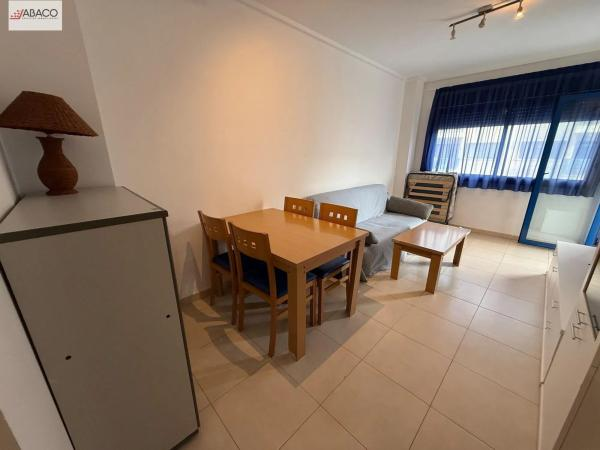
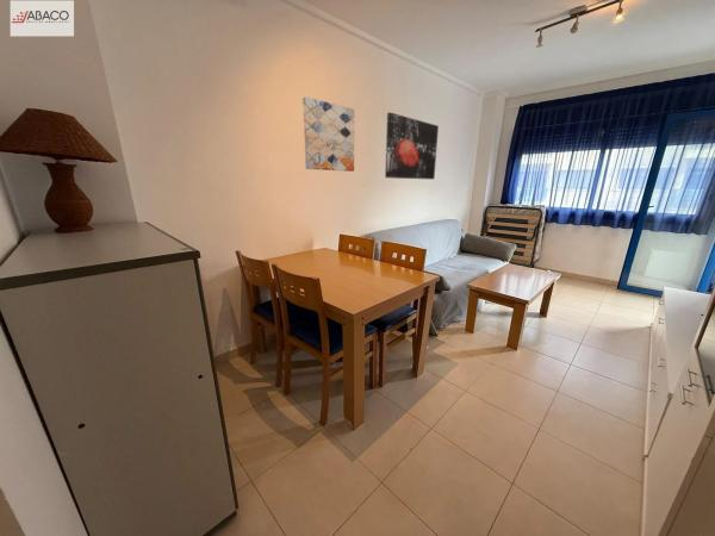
+ wall art (414, 150)
+ wall art (330, 137)
